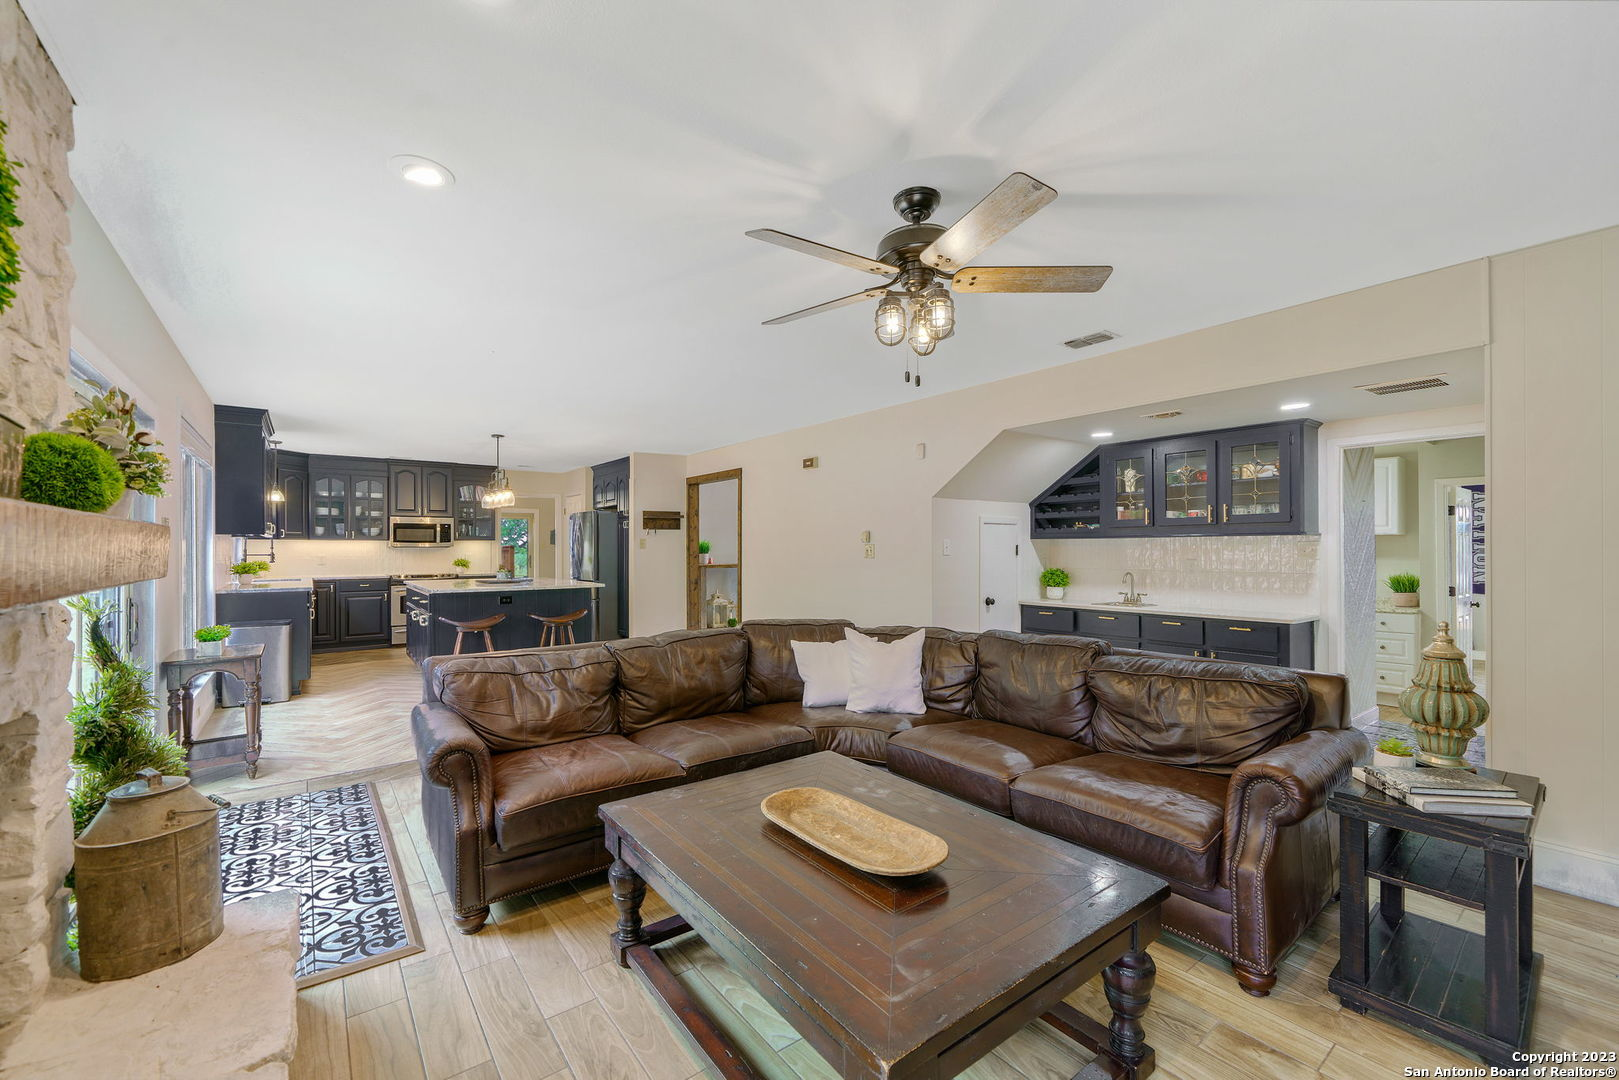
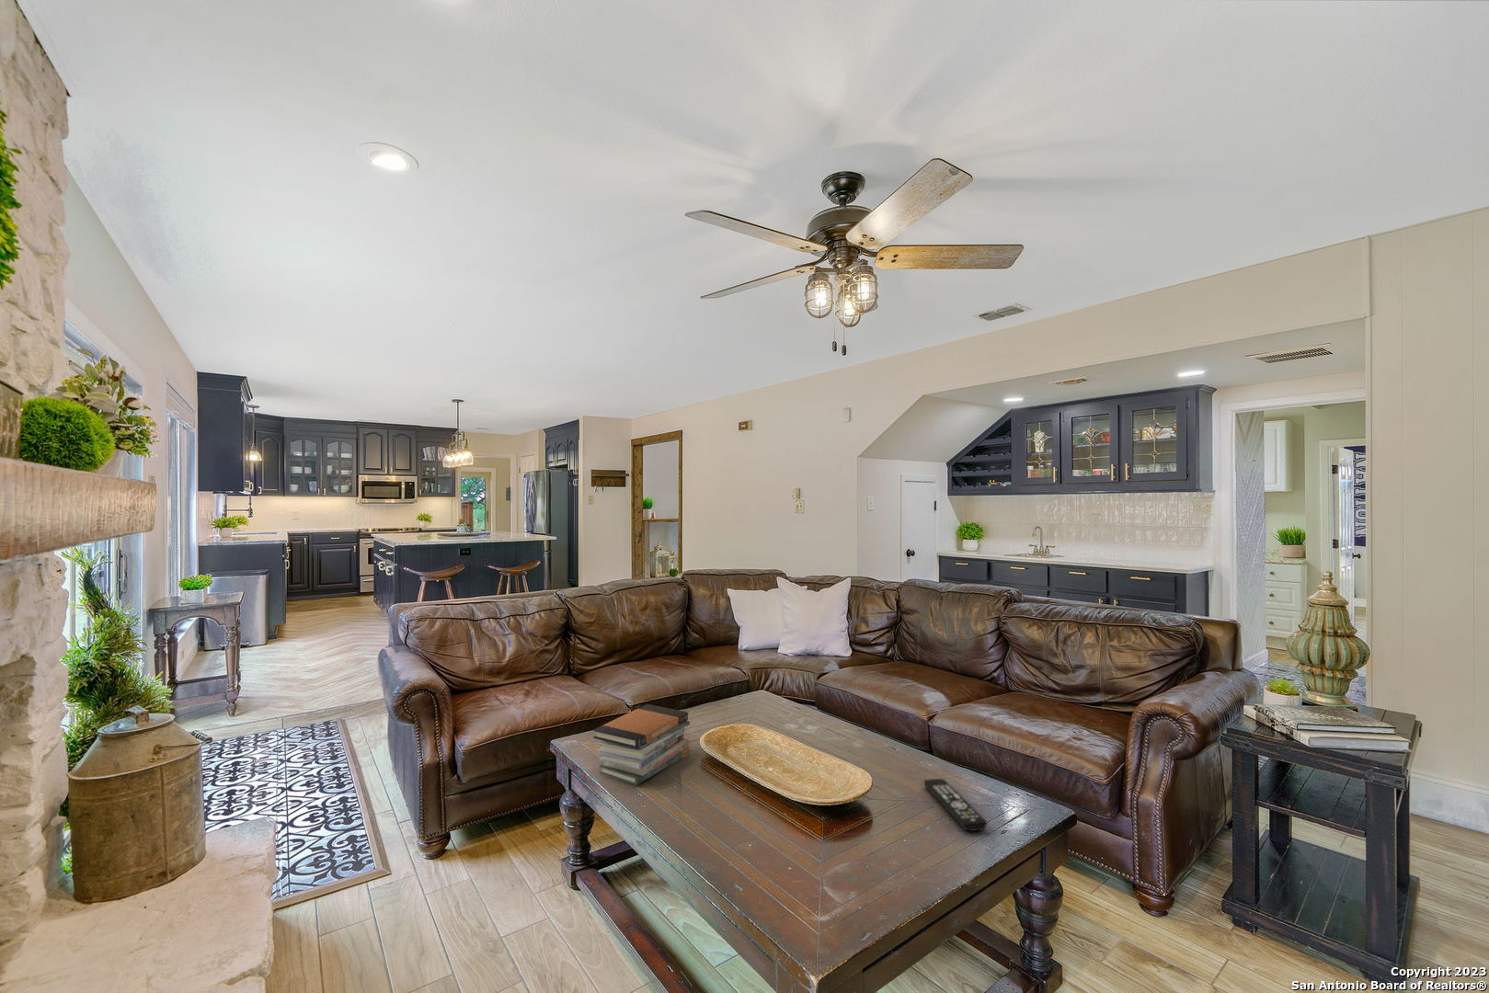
+ book stack (643, 743)
+ remote control (952, 802)
